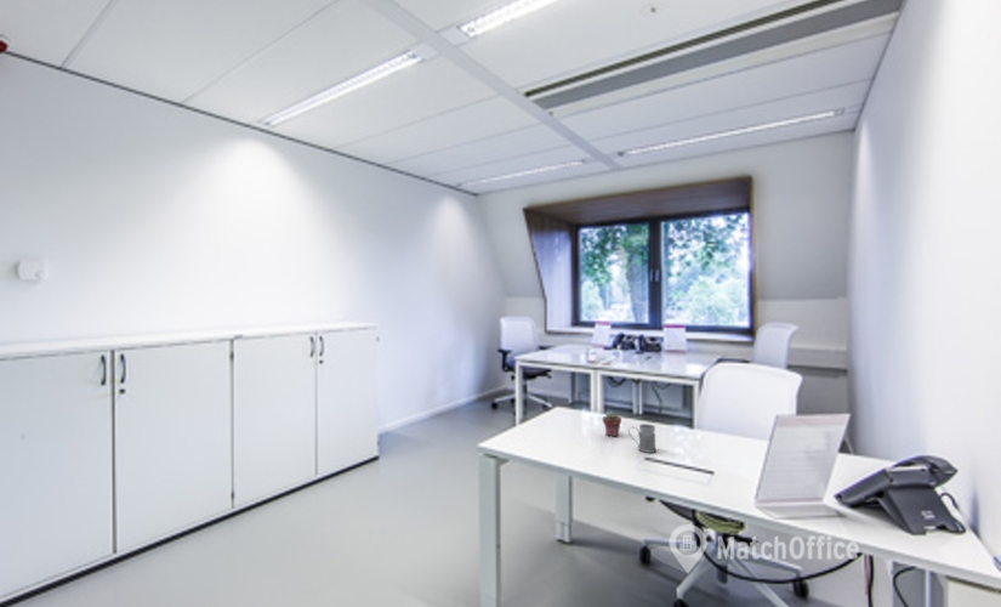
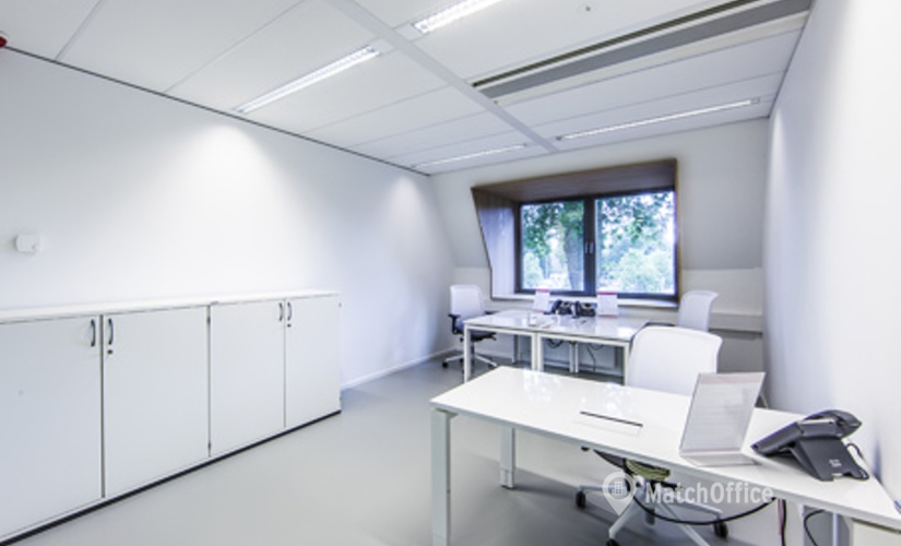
- potted succulent (612, 422)
- mug (642, 437)
